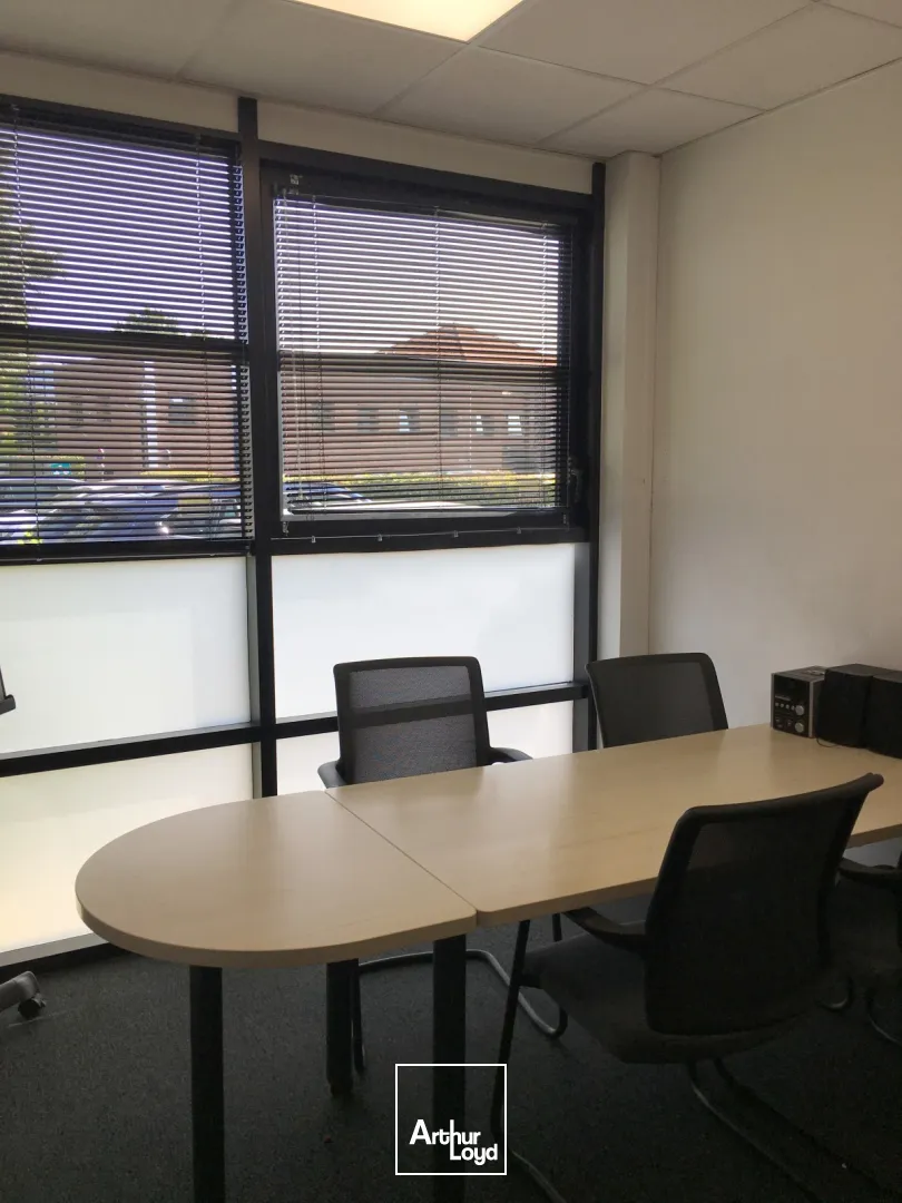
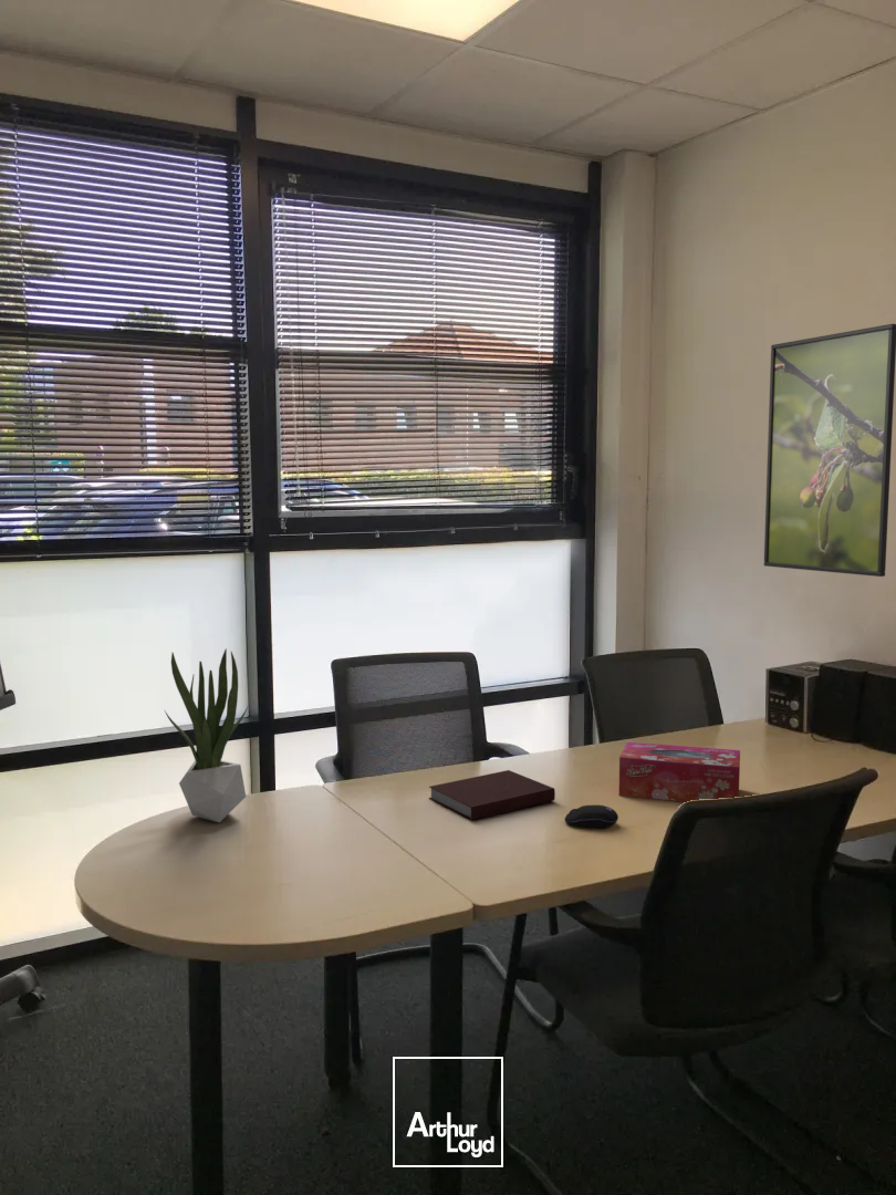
+ notebook (491, 793)
+ computer mouse (591, 814)
+ tissue box (679, 772)
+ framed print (824, 454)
+ potted plant (212, 734)
